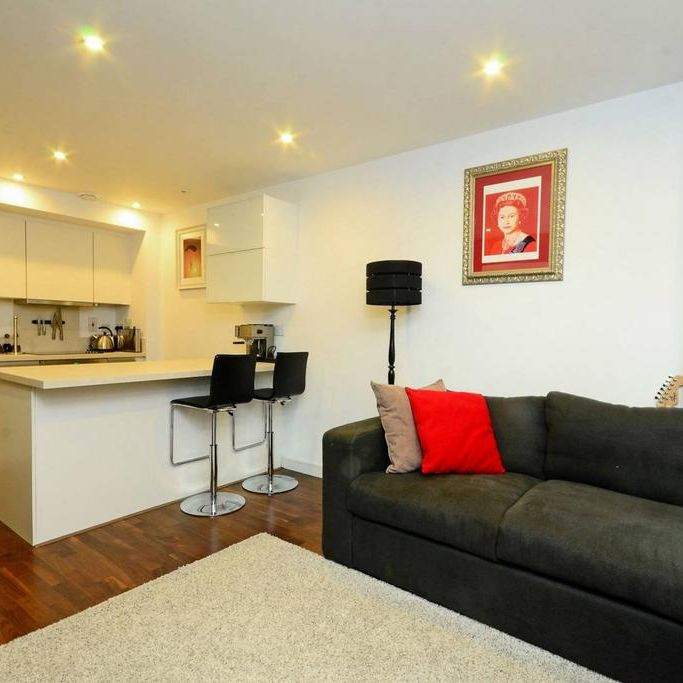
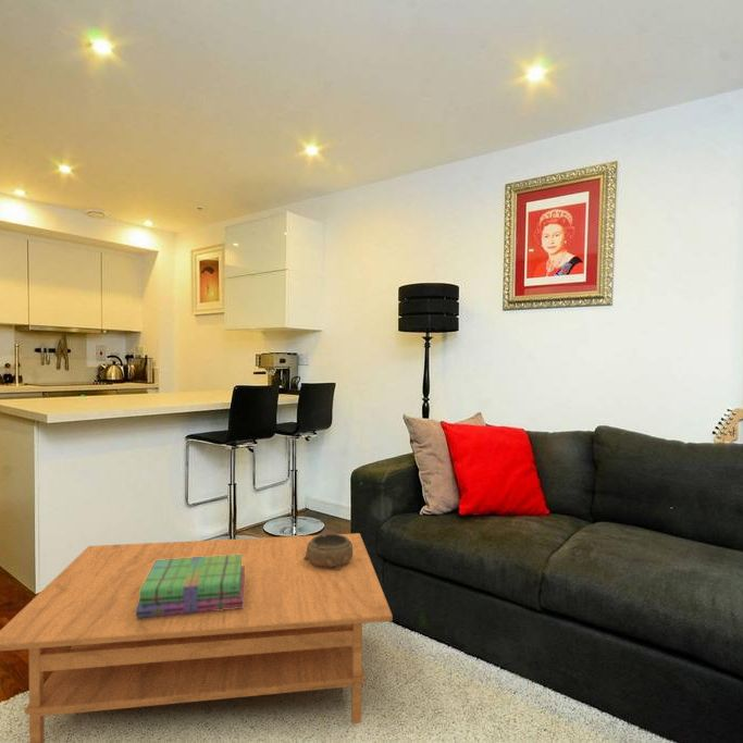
+ stack of books (195, 582)
+ decorative bowl (331, 549)
+ coffee table (218, 626)
